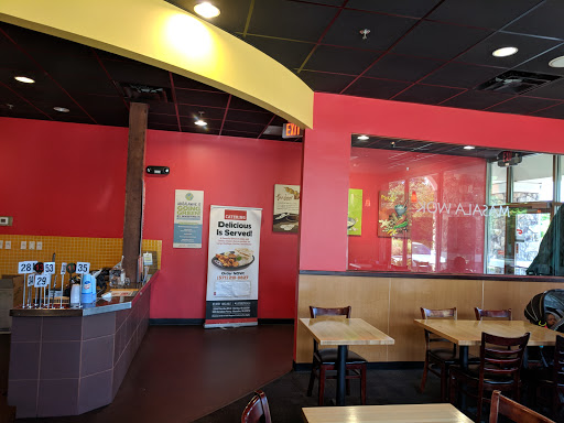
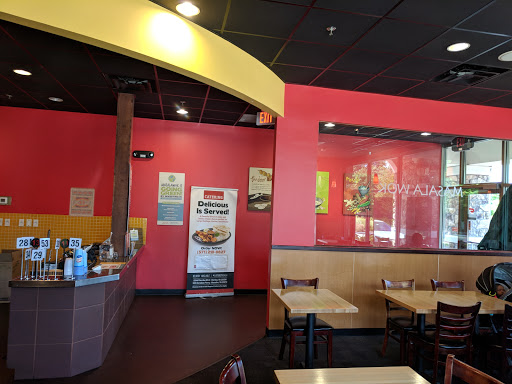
+ wall art (82, 202)
